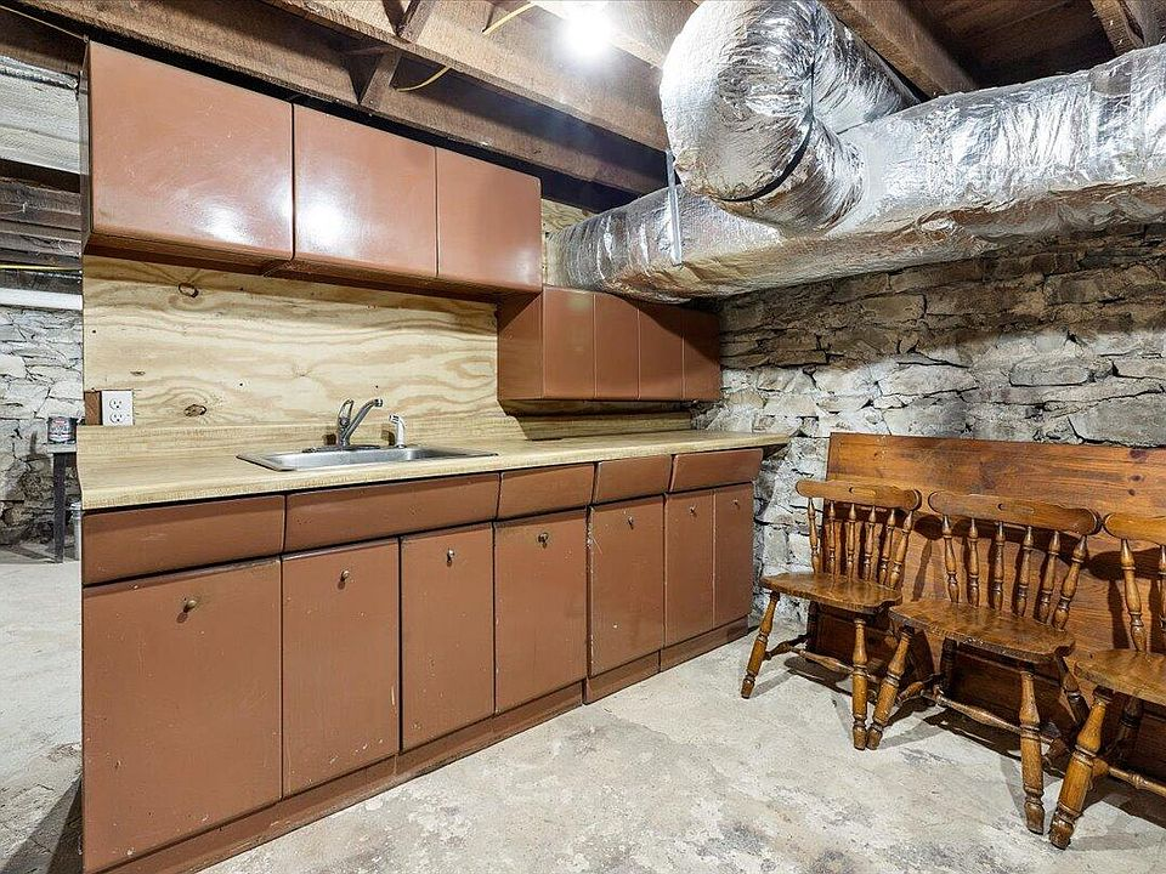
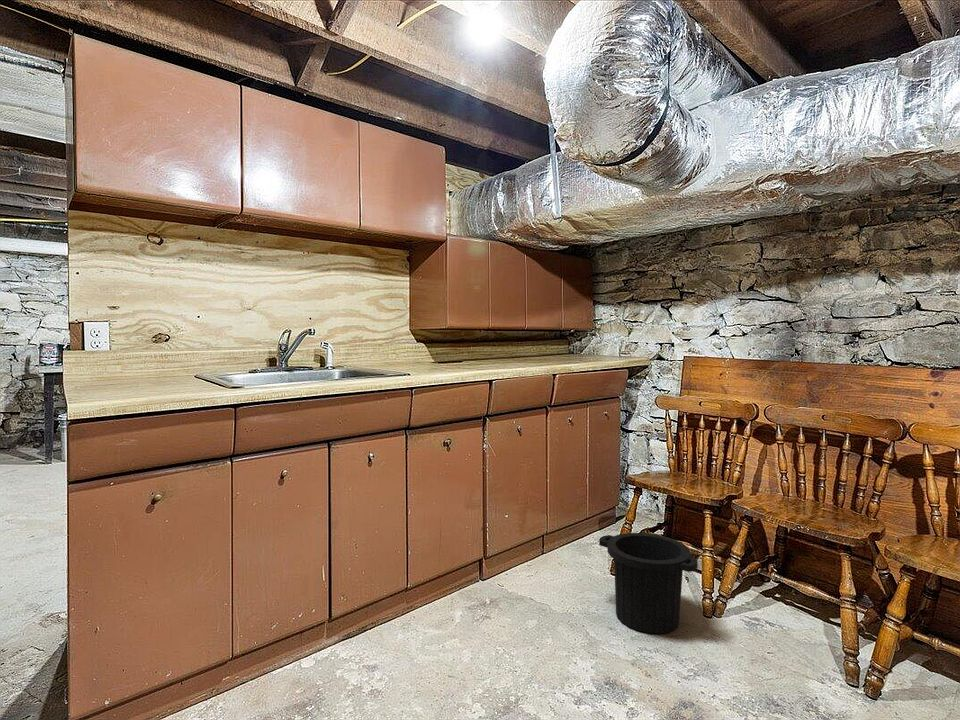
+ trash can (647, 581)
